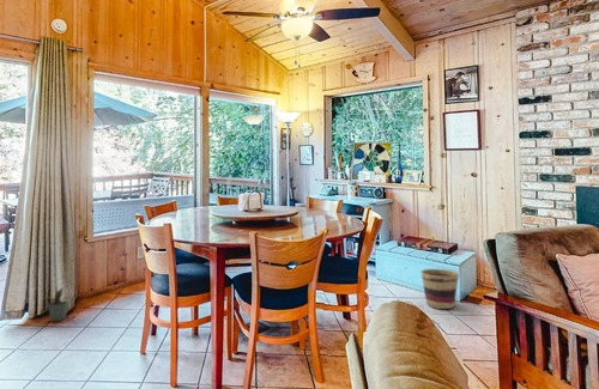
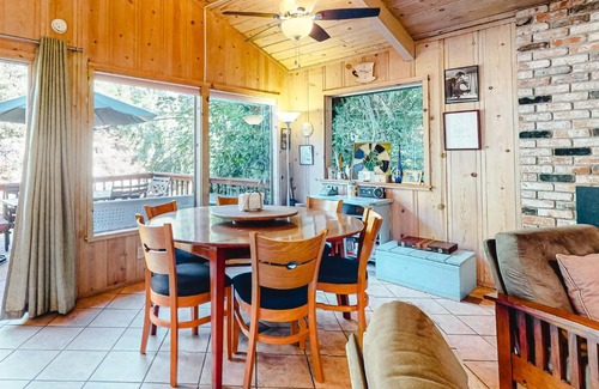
- potted plant (58, 304)
- basket (440, 288)
